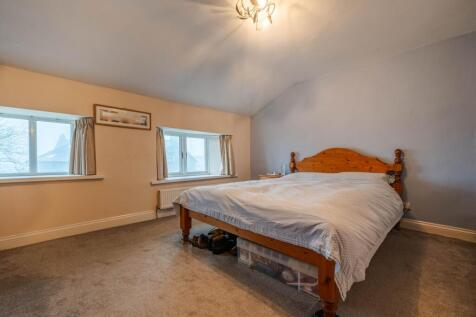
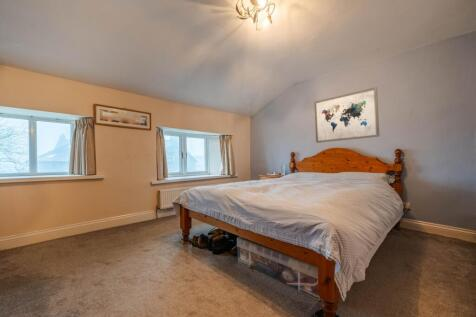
+ wall art (343, 117)
